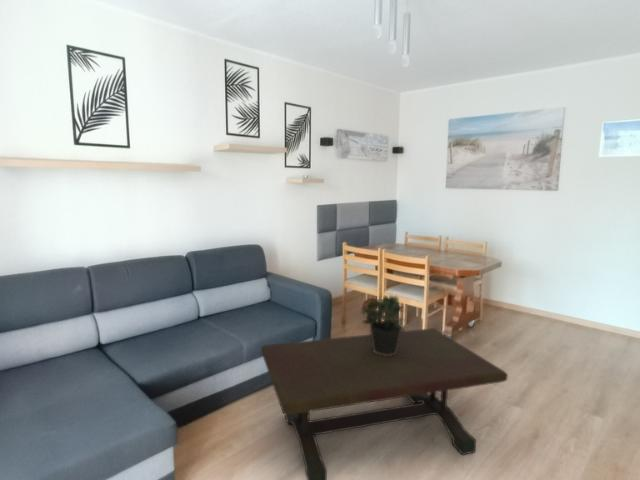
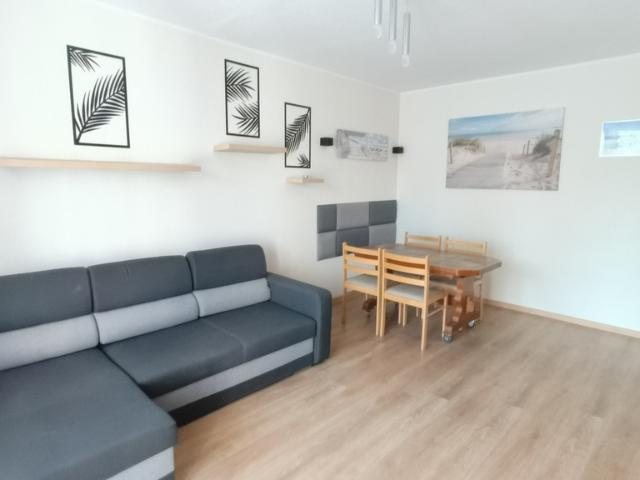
- coffee table (374, 395)
- potted plant (386, 322)
